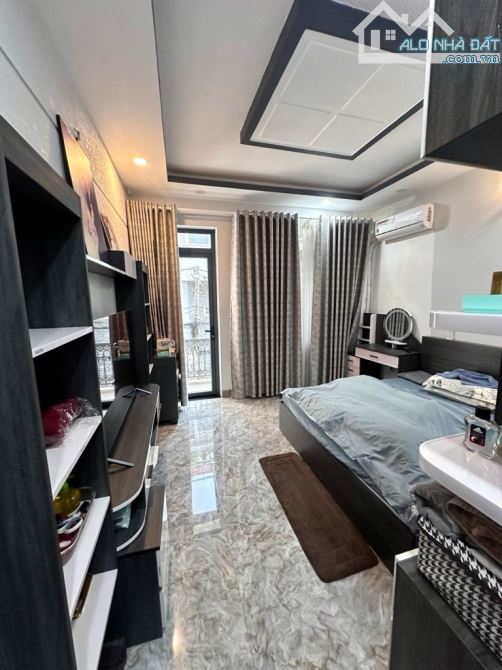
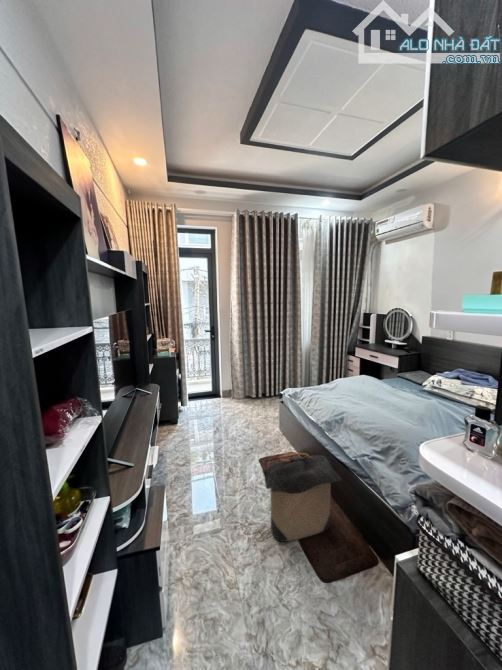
+ laundry hamper (300, 485)
